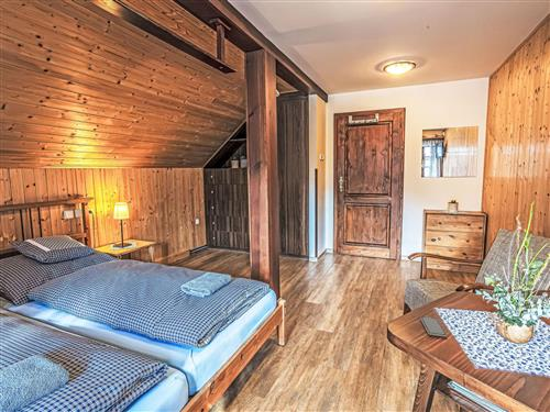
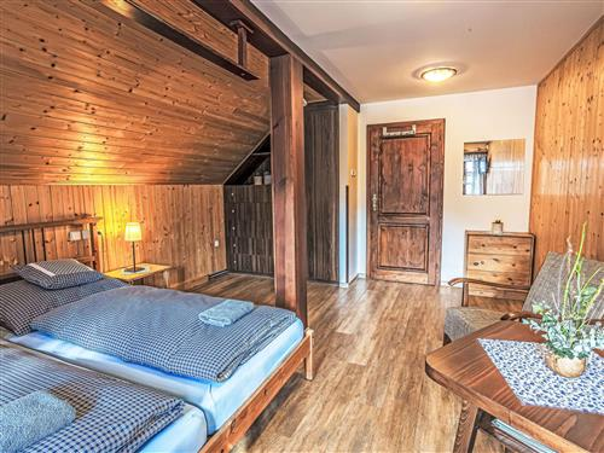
- smartphone (432, 325)
